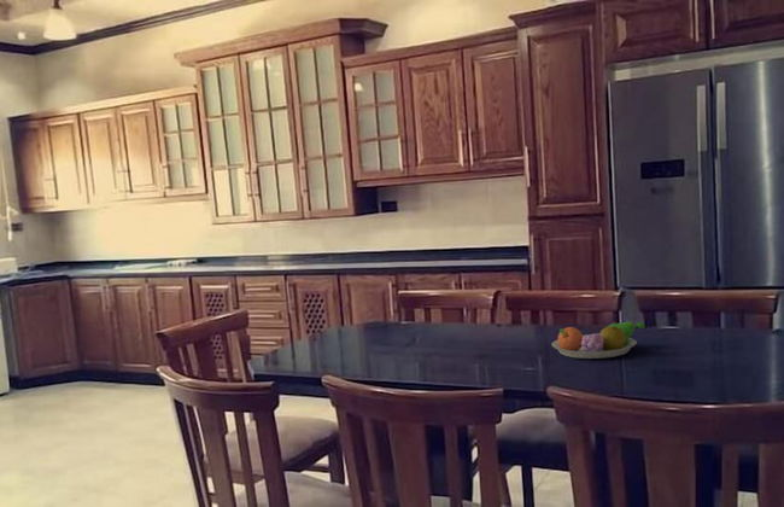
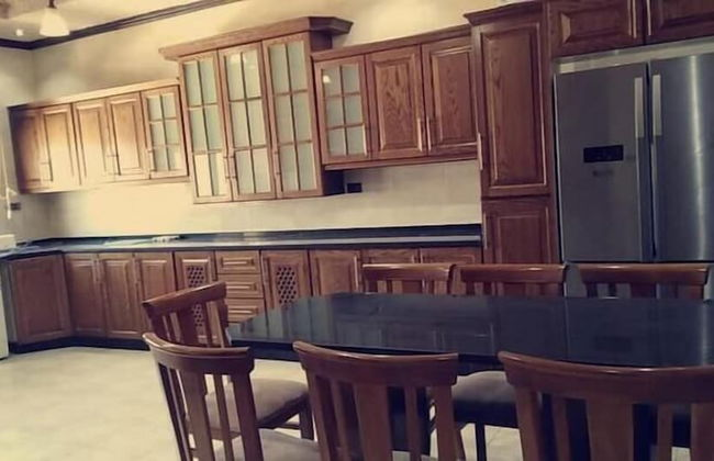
- fruit bowl (596, 334)
